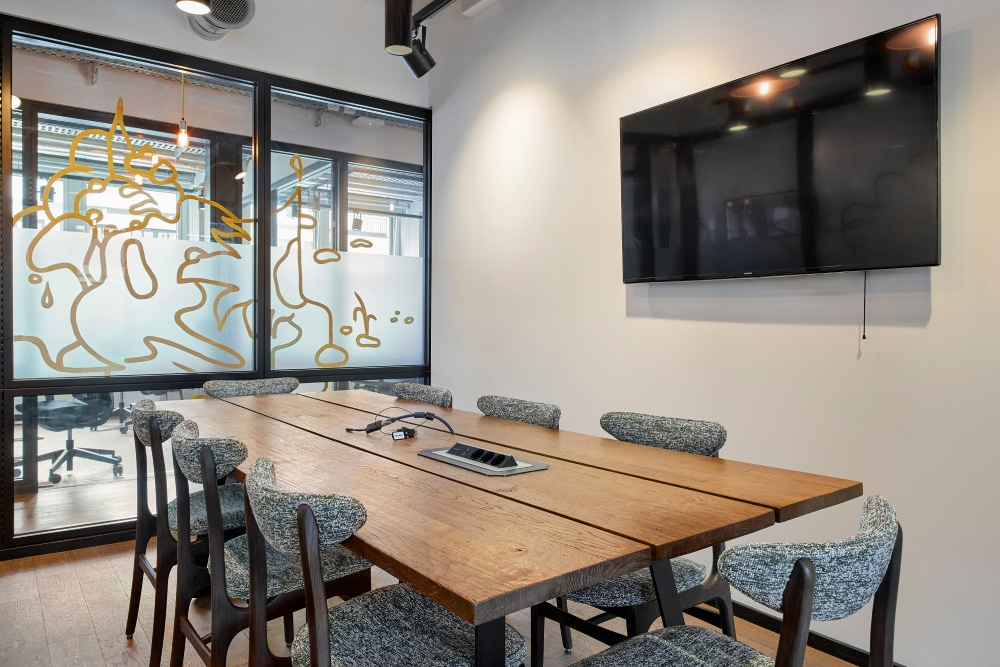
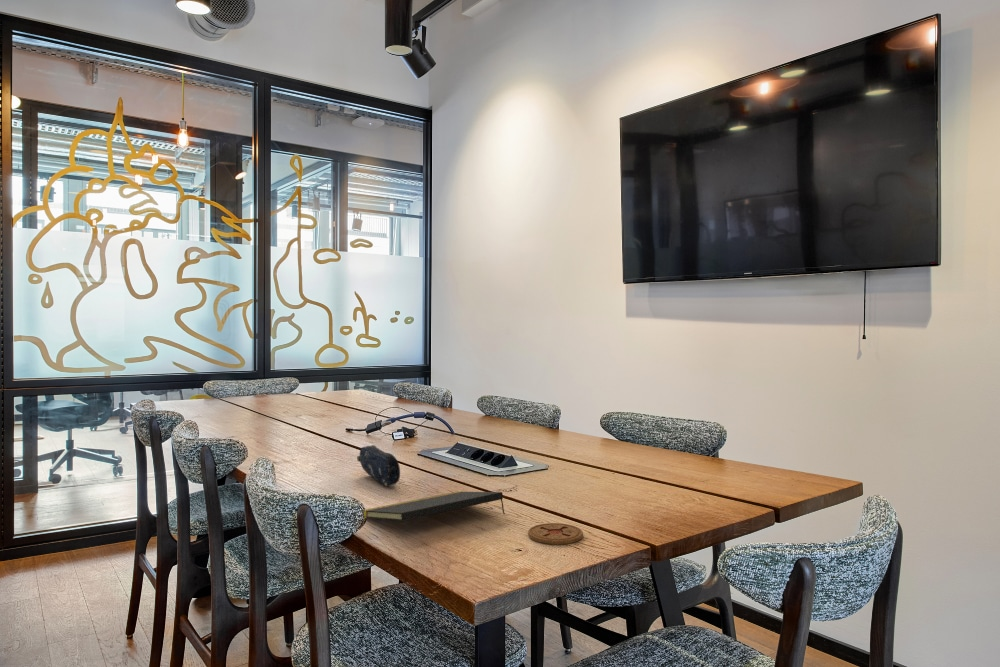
+ pencil case (379, 465)
+ coaster (555, 533)
+ notepad (432, 504)
